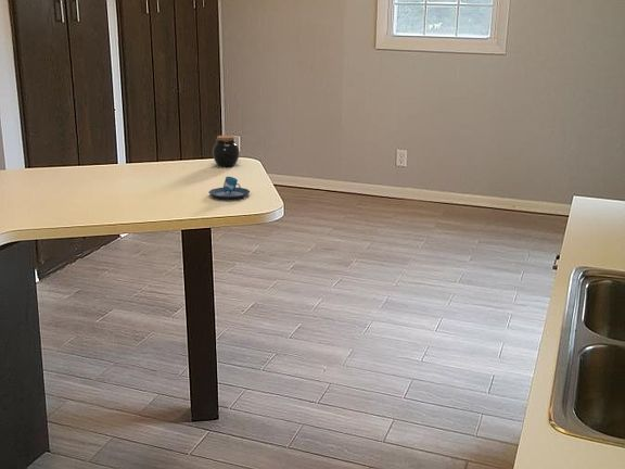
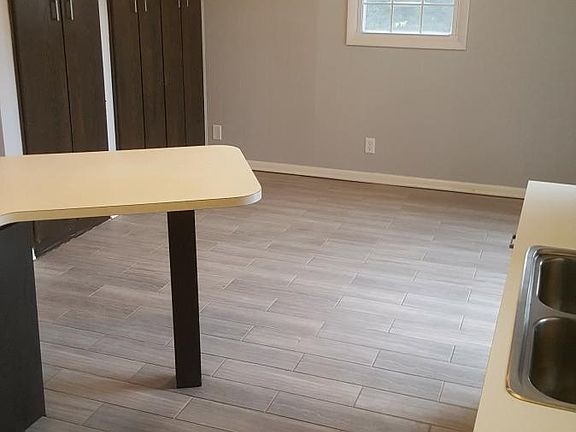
- mug (229, 186)
- jar (226, 150)
